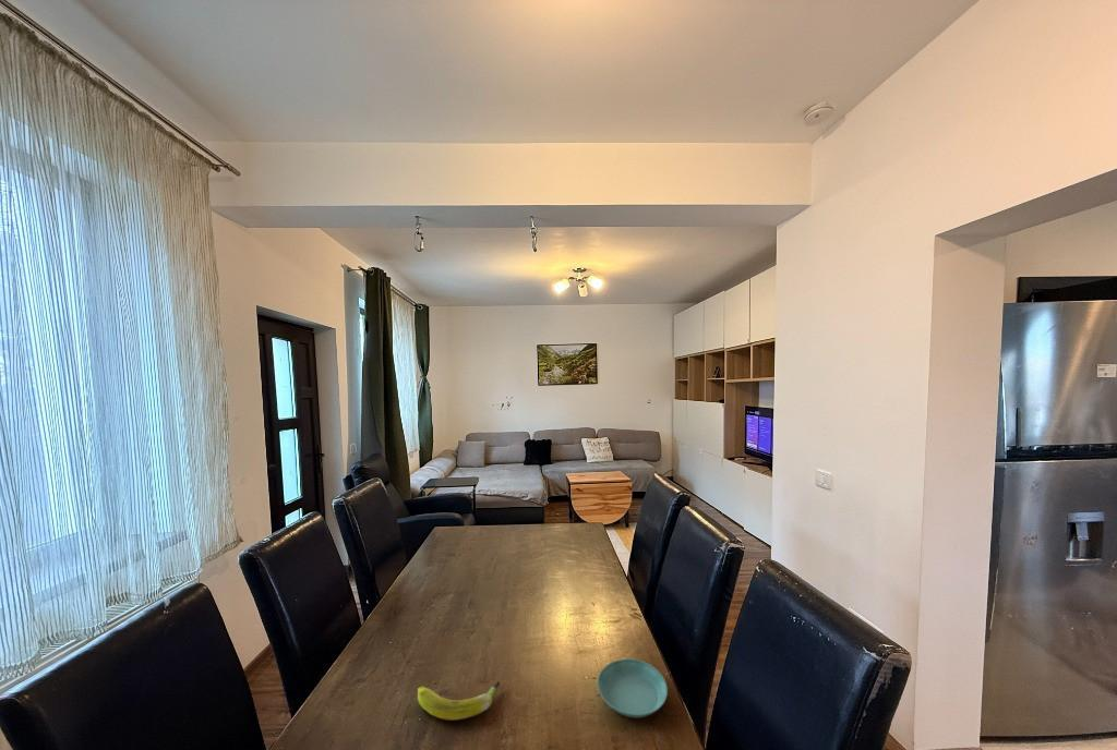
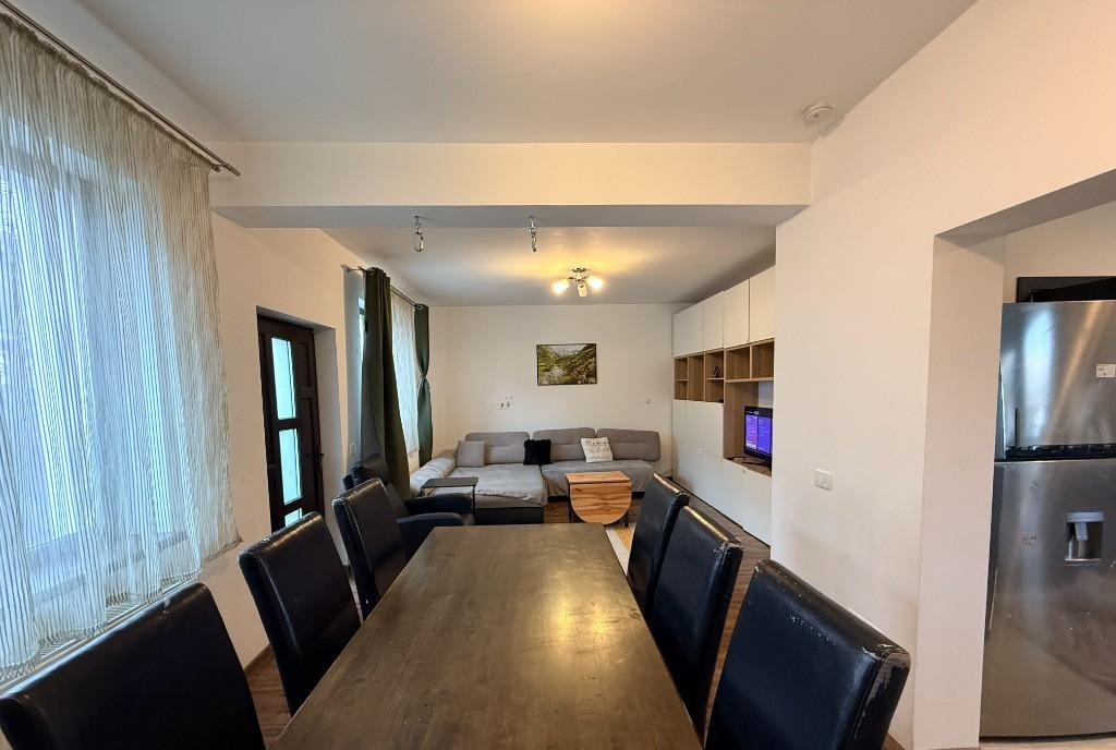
- banana (455, 700)
- saucer (632, 689)
